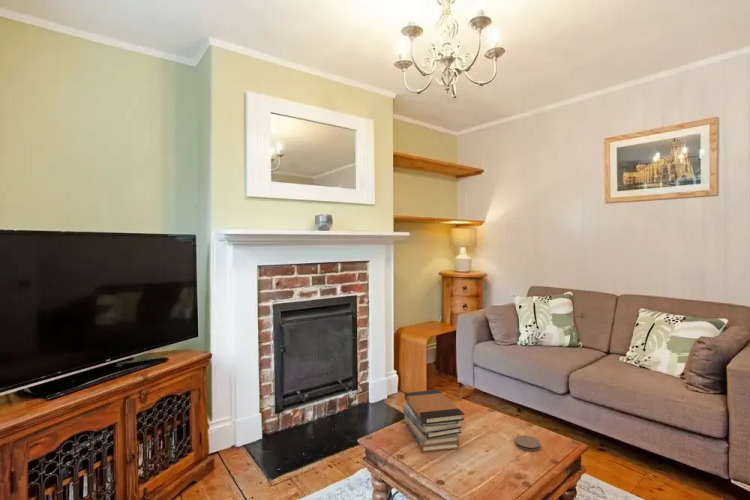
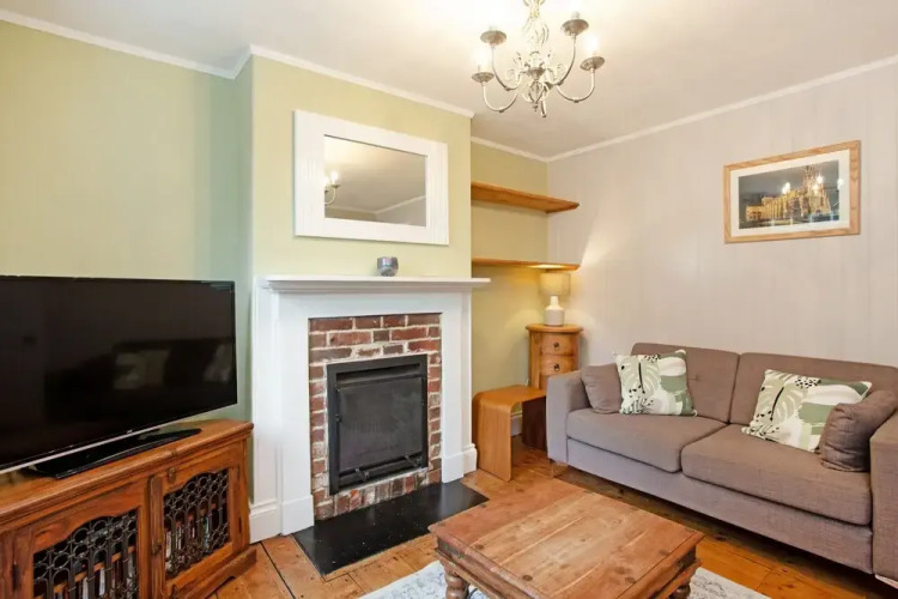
- coaster (527, 442)
- book stack (431, 418)
